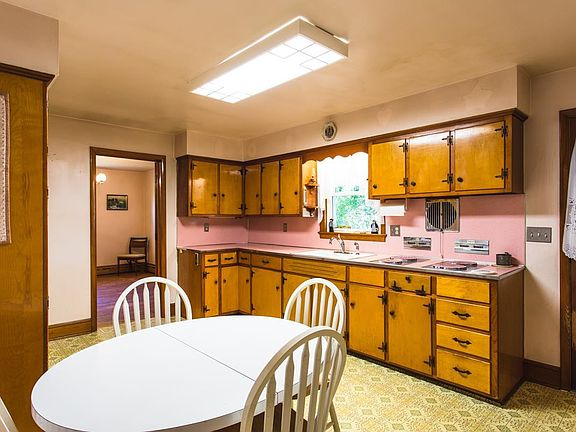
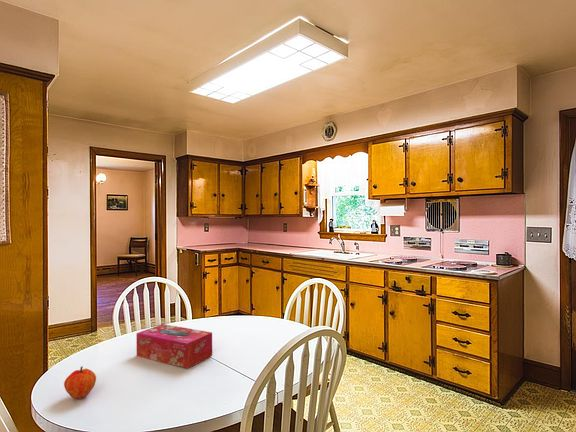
+ tissue box (174, 344)
+ fruit (80, 382)
